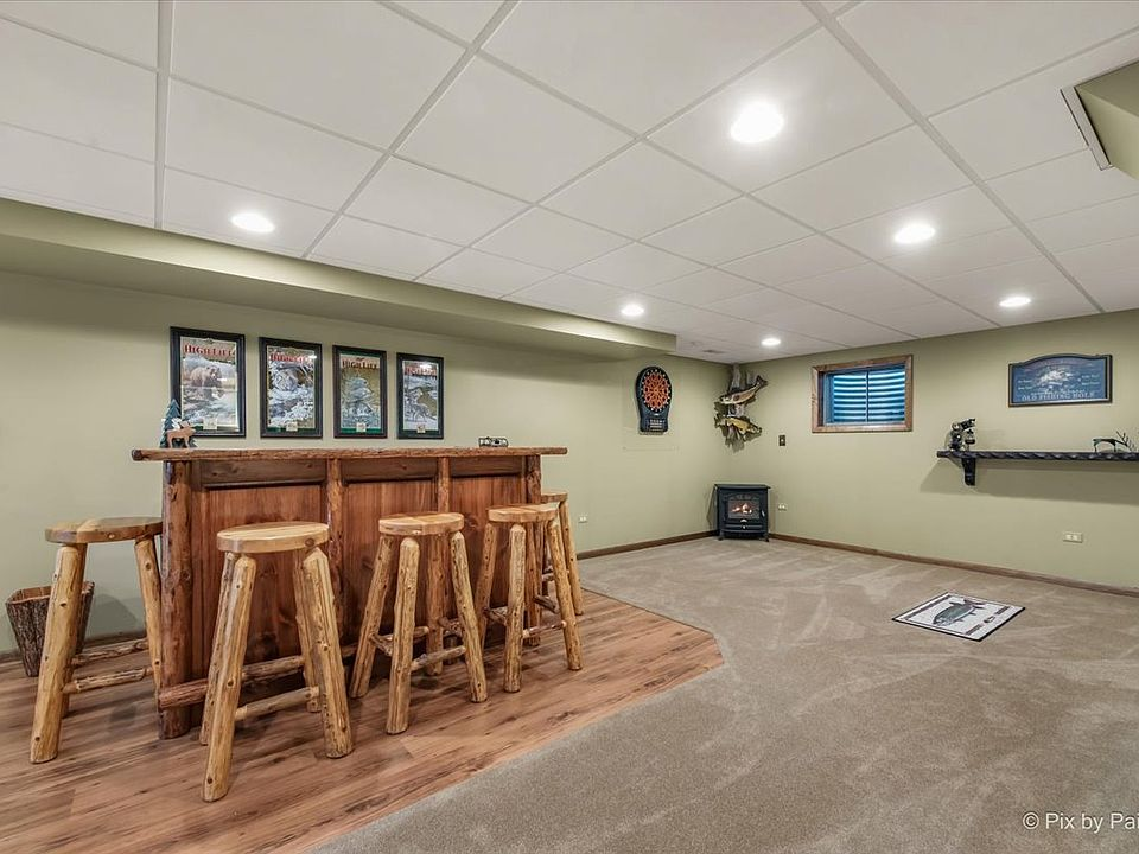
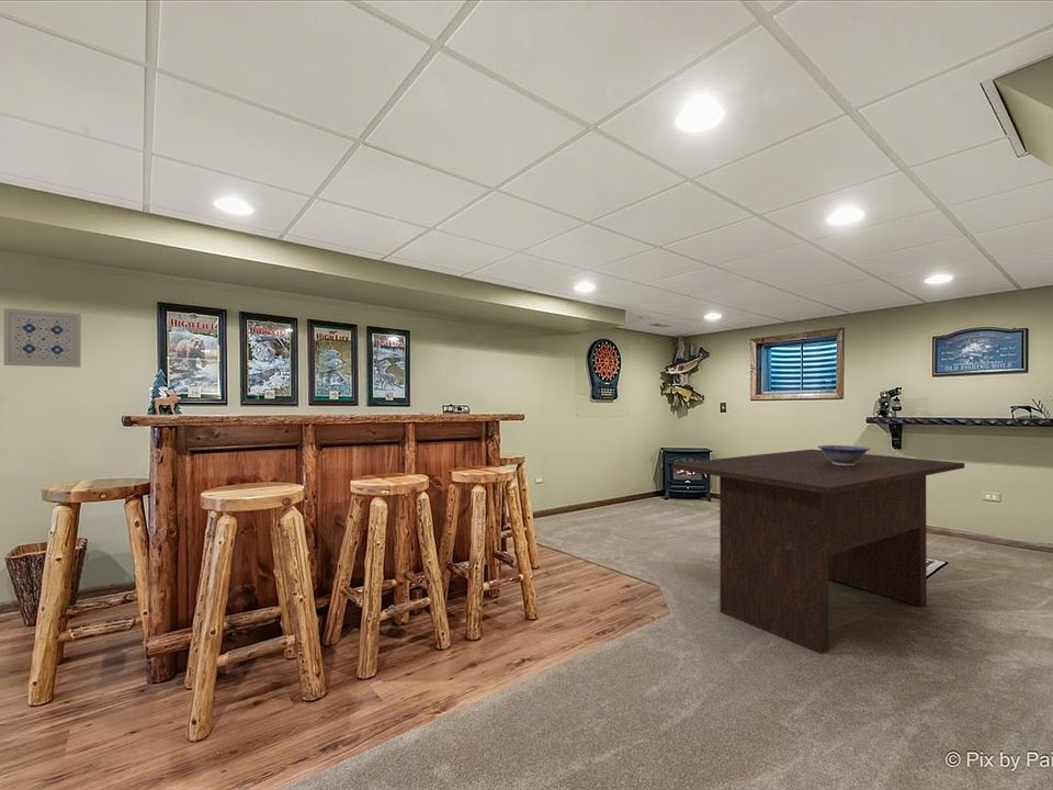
+ dining table (818, 534)
+ wall art (43, 338)
+ decorative bowl (842, 455)
